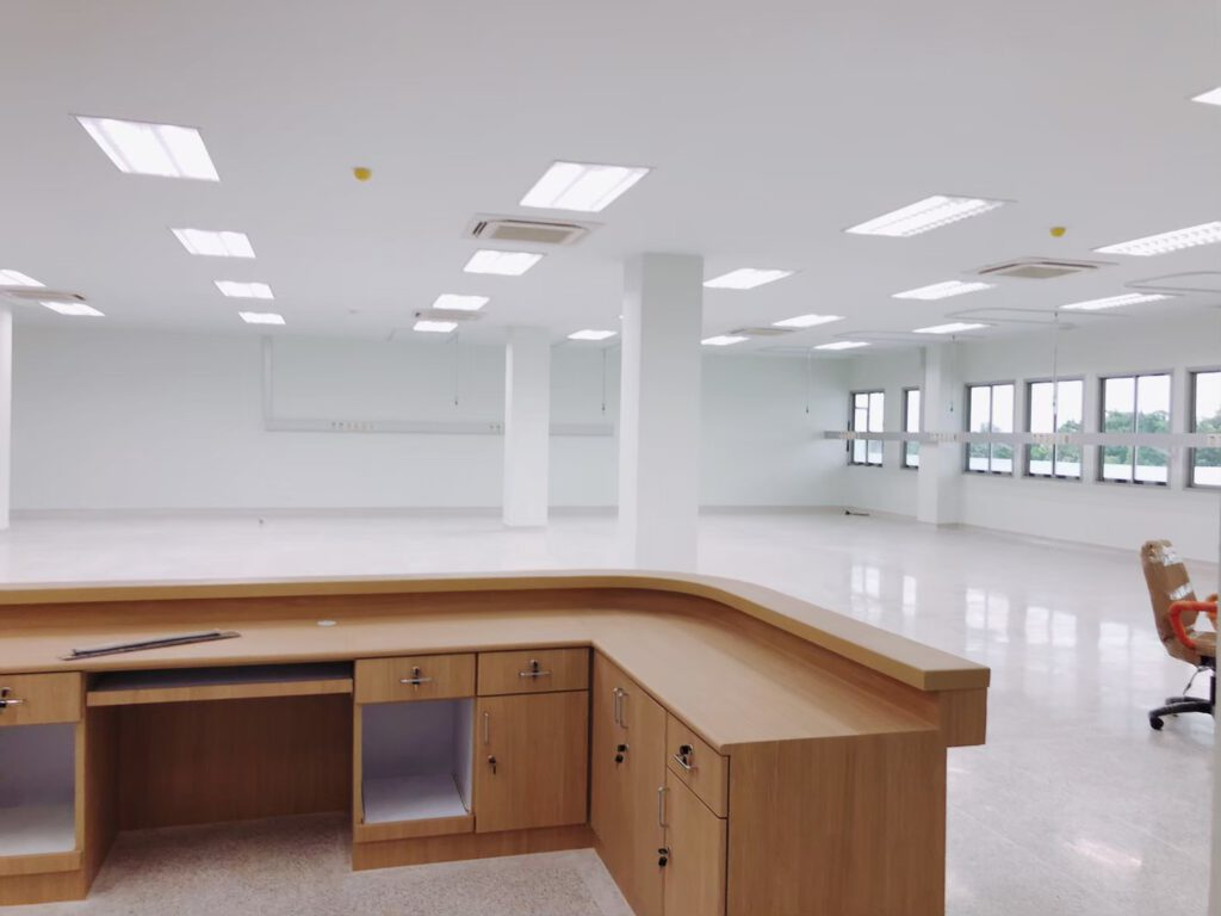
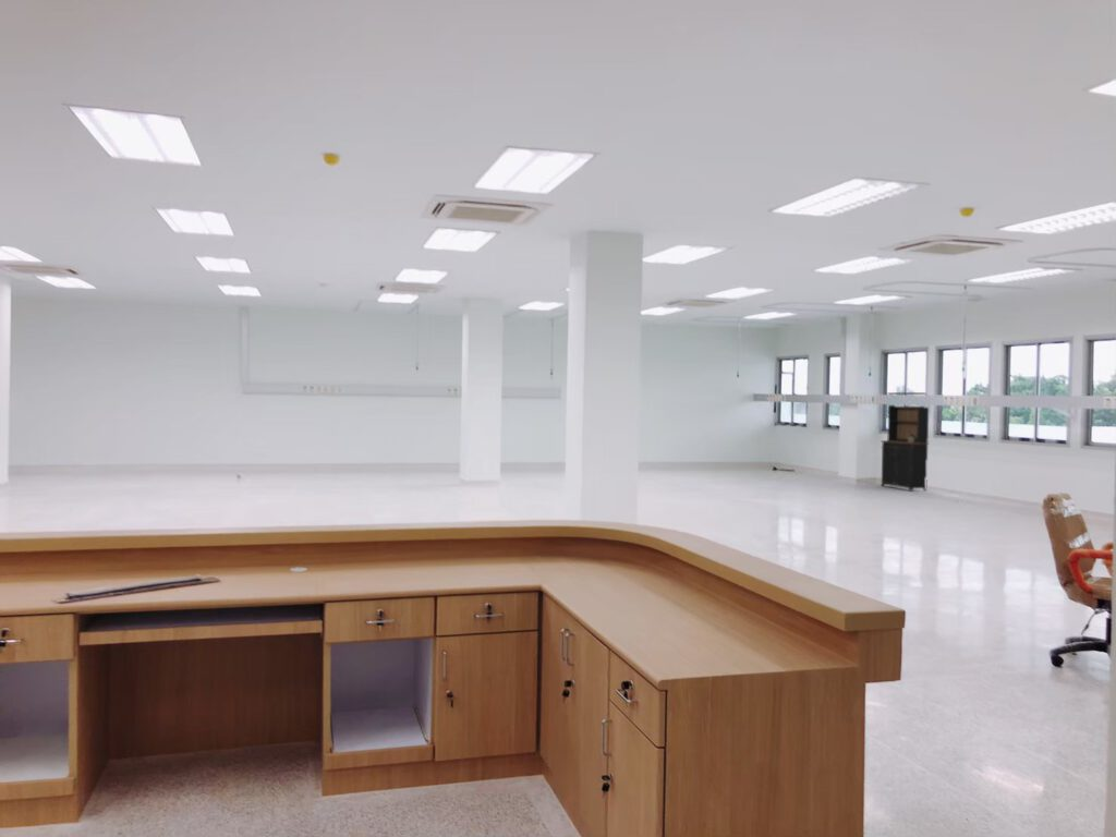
+ bookshelf (903, 440)
